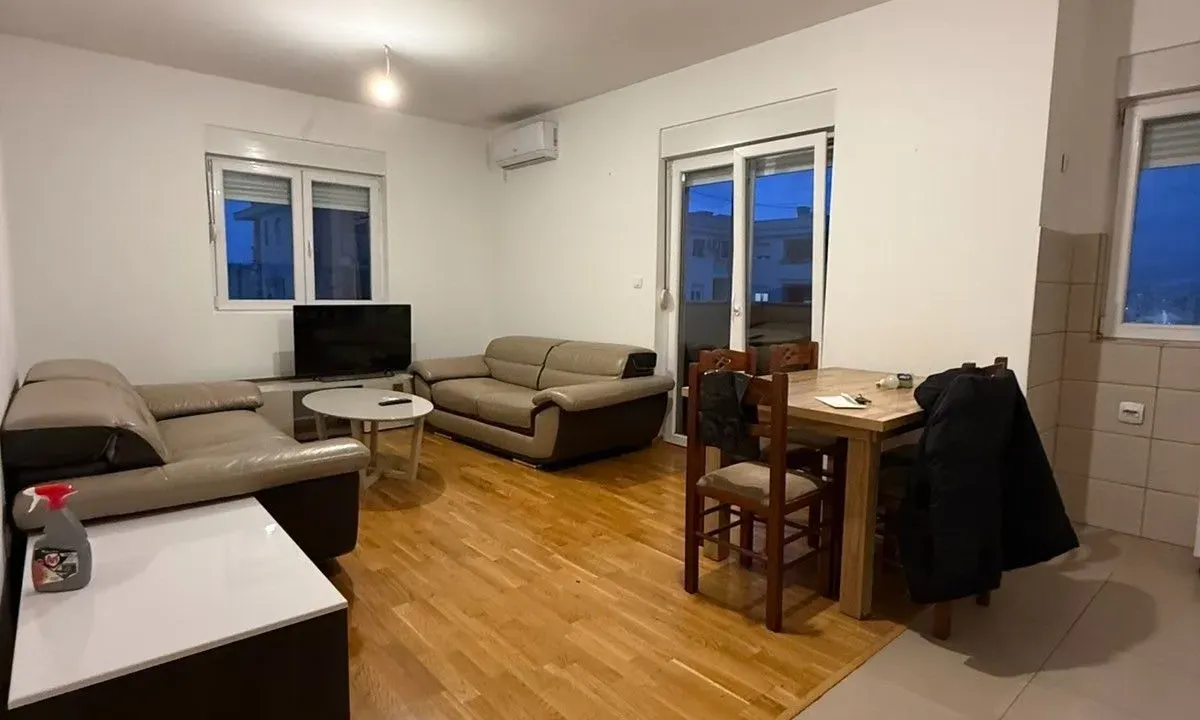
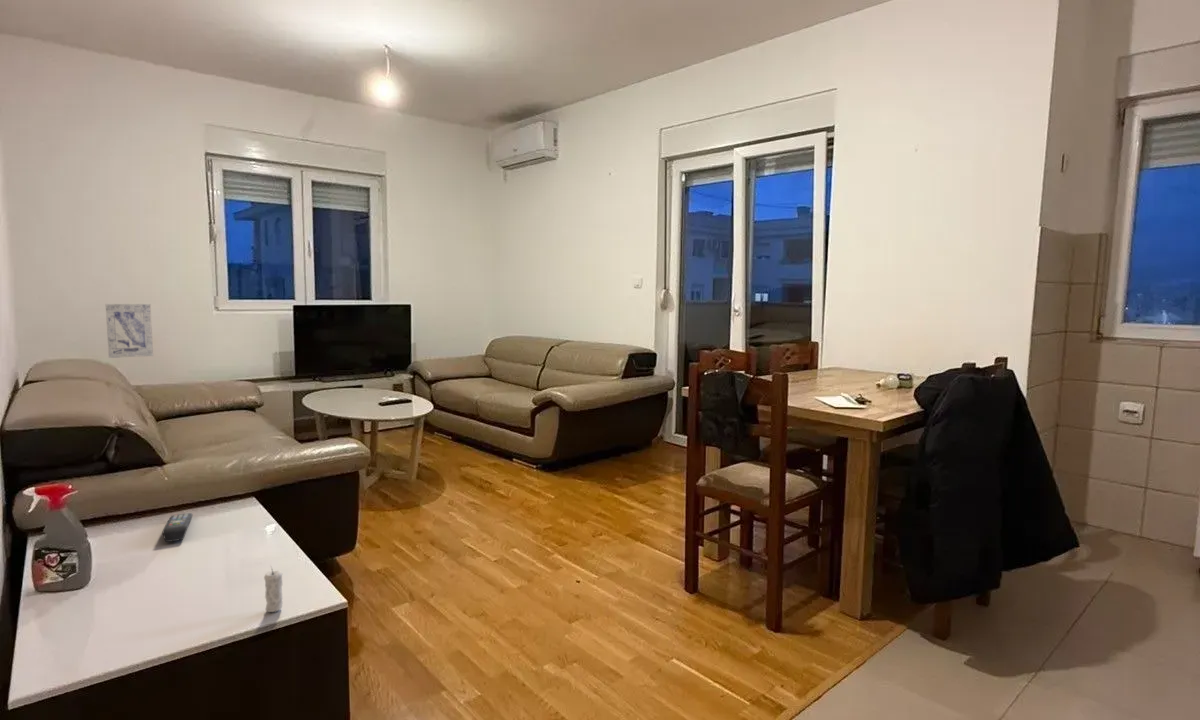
+ candle (273, 587)
+ wall art (129, 330)
+ remote control (178, 524)
